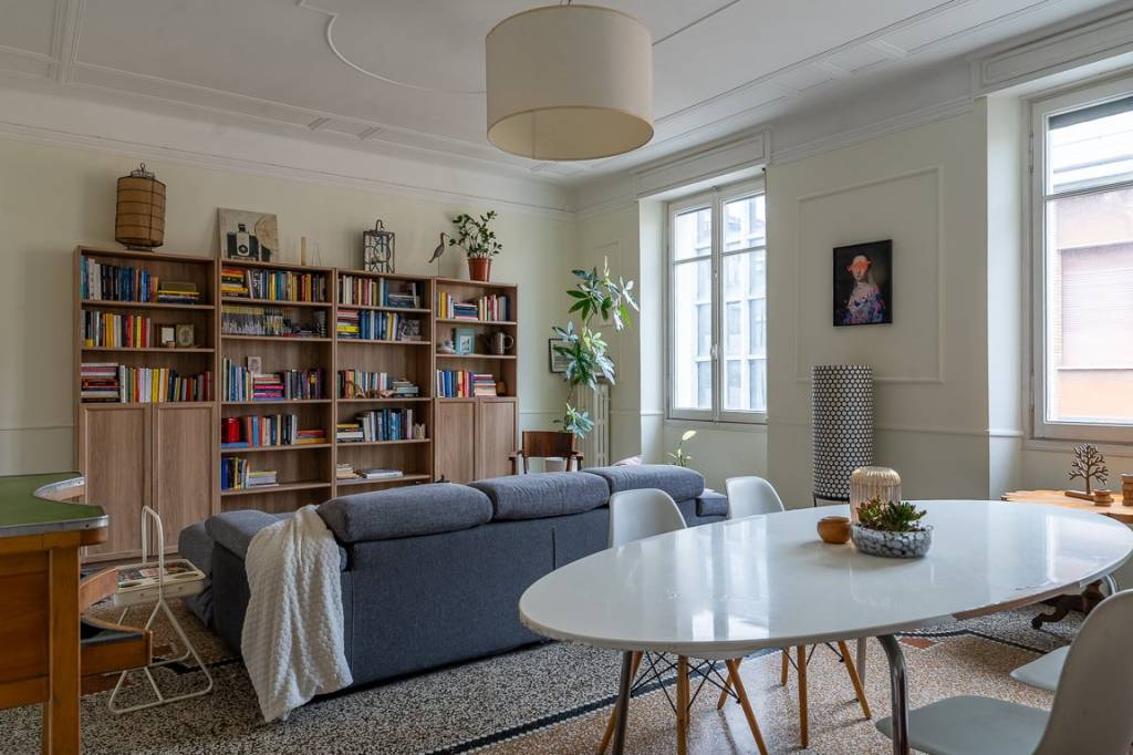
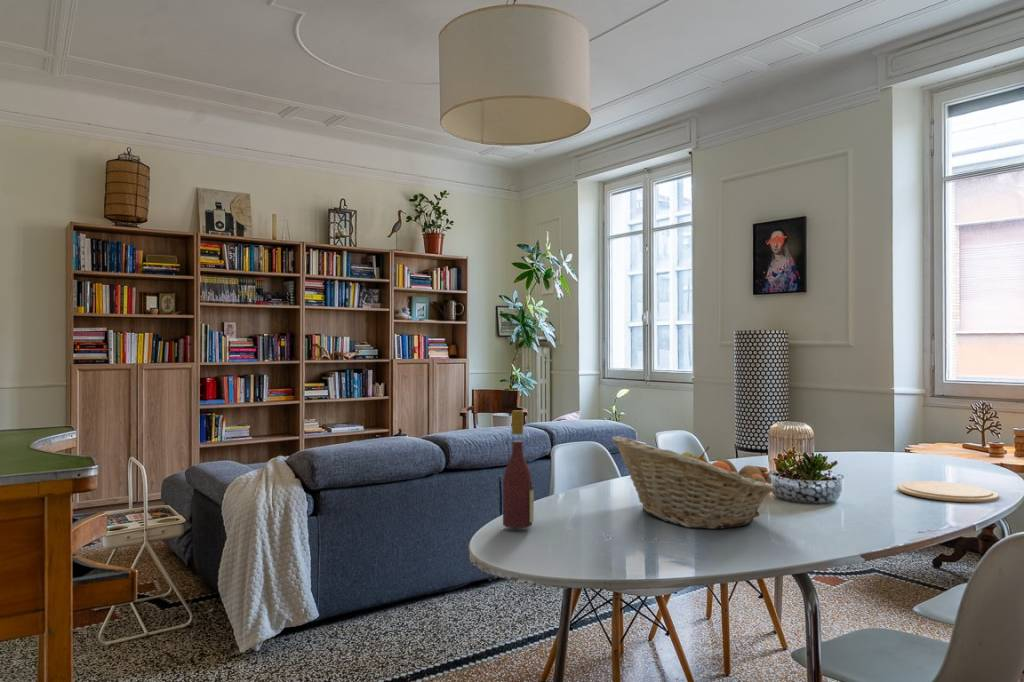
+ fruit basket (688, 475)
+ plate (946, 490)
+ wine bottle (517, 469)
